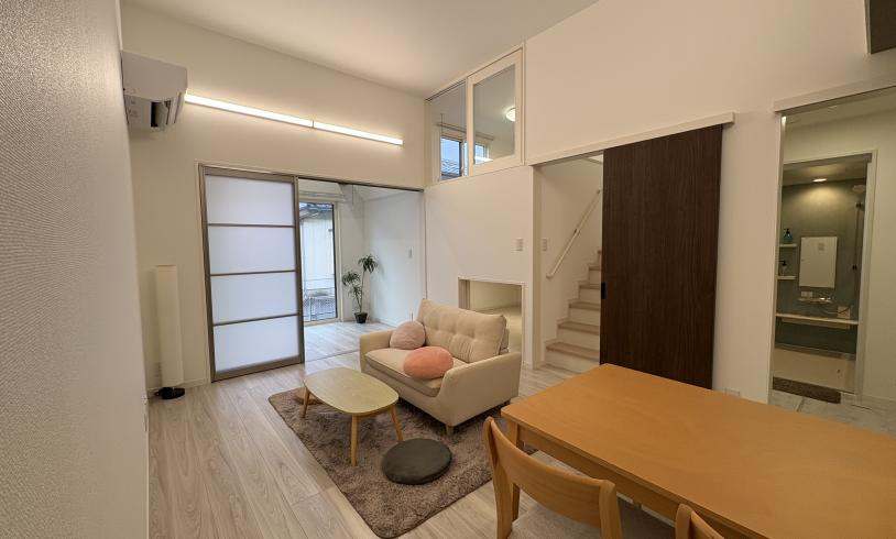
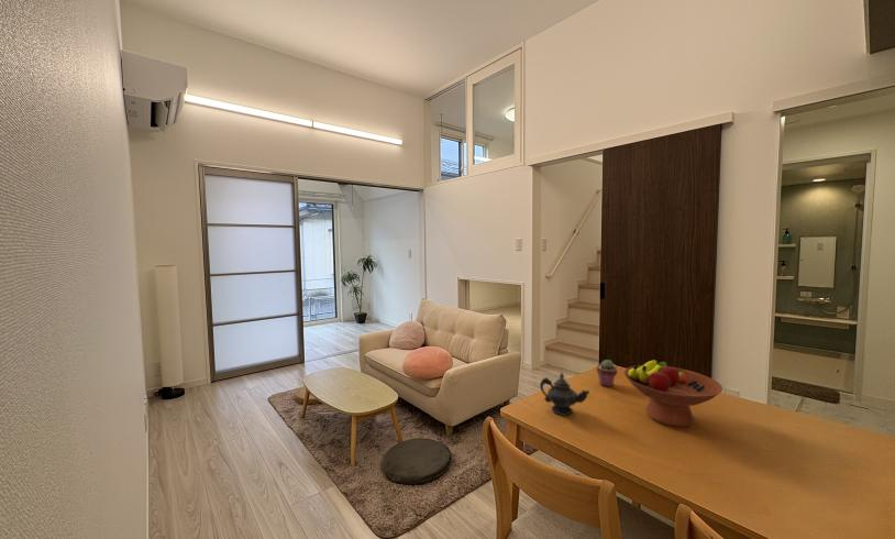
+ teapot (563, 392)
+ fruit bowl (670, 391)
+ potted succulent (606, 372)
